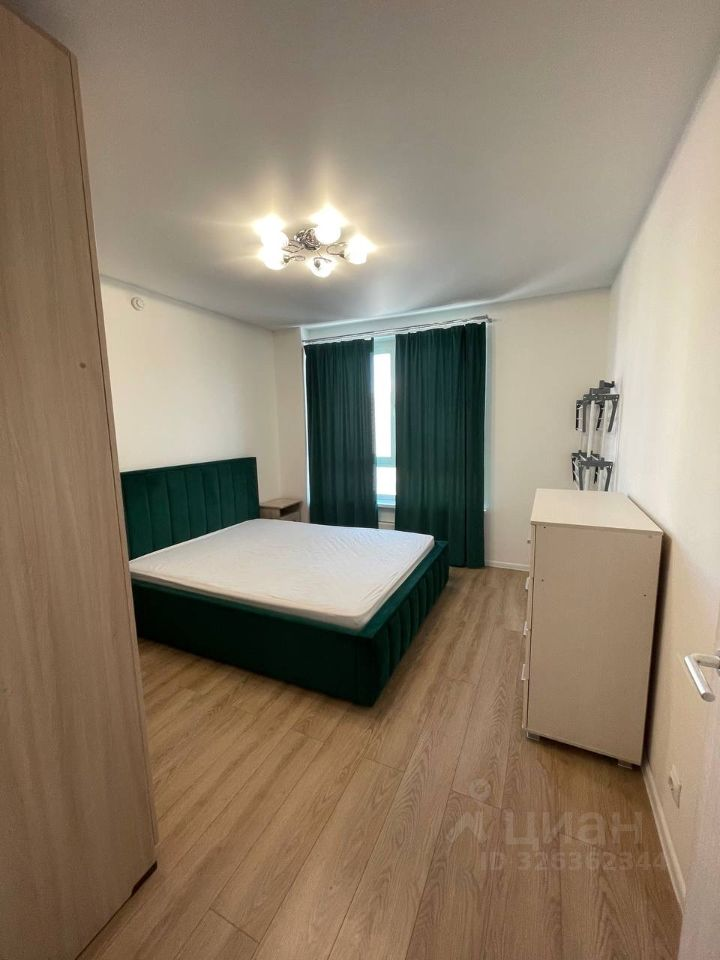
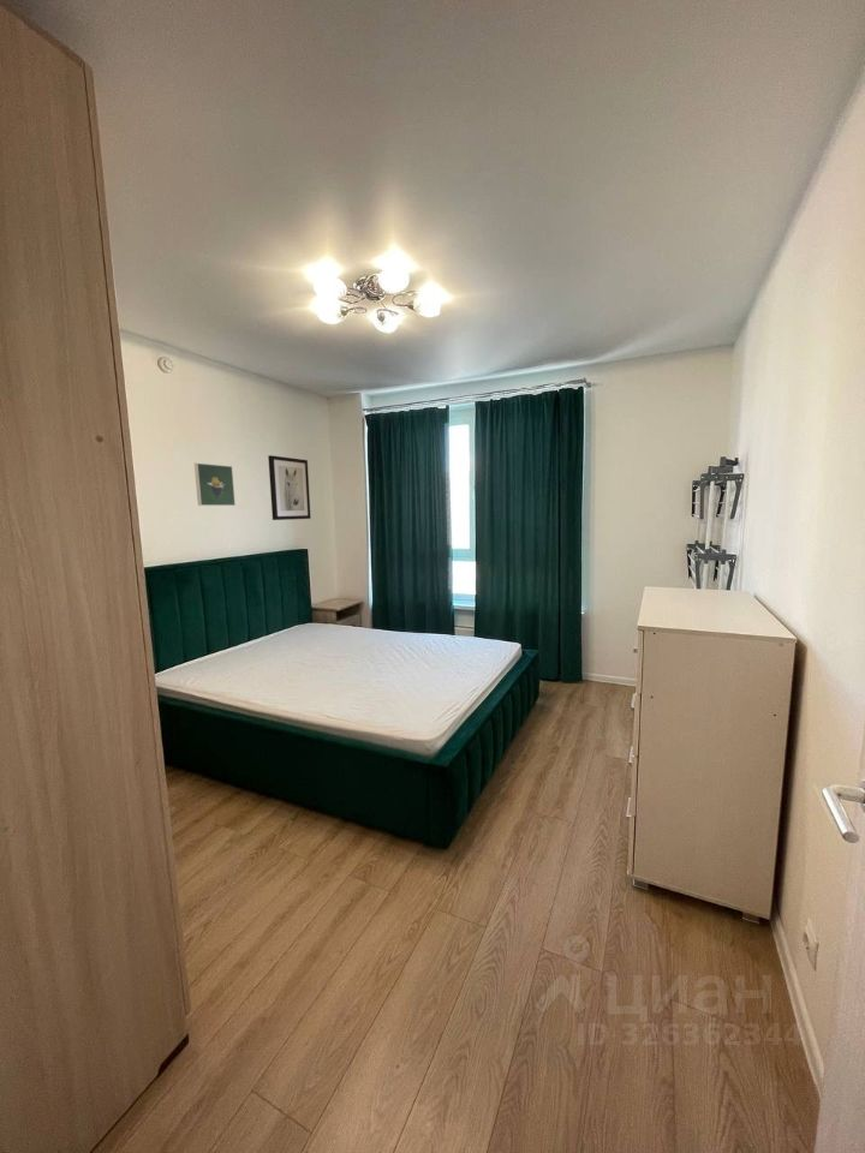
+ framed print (215, 485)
+ wall art (290, 489)
